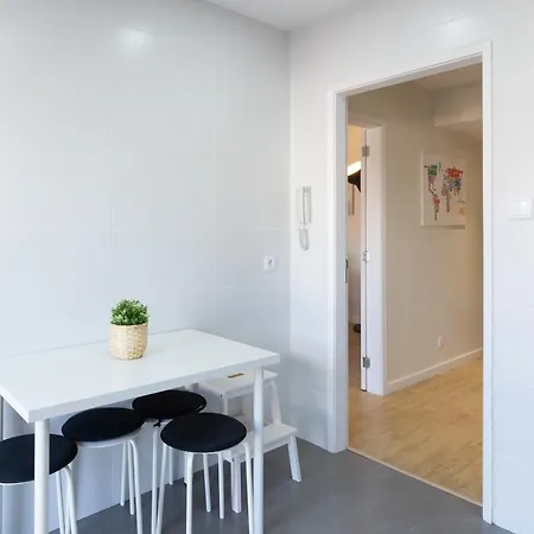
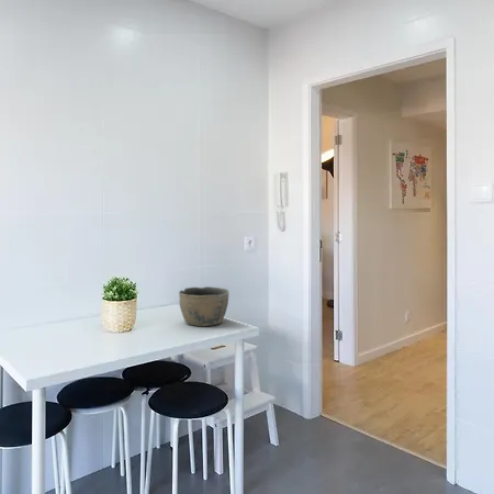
+ bowl (204, 305)
